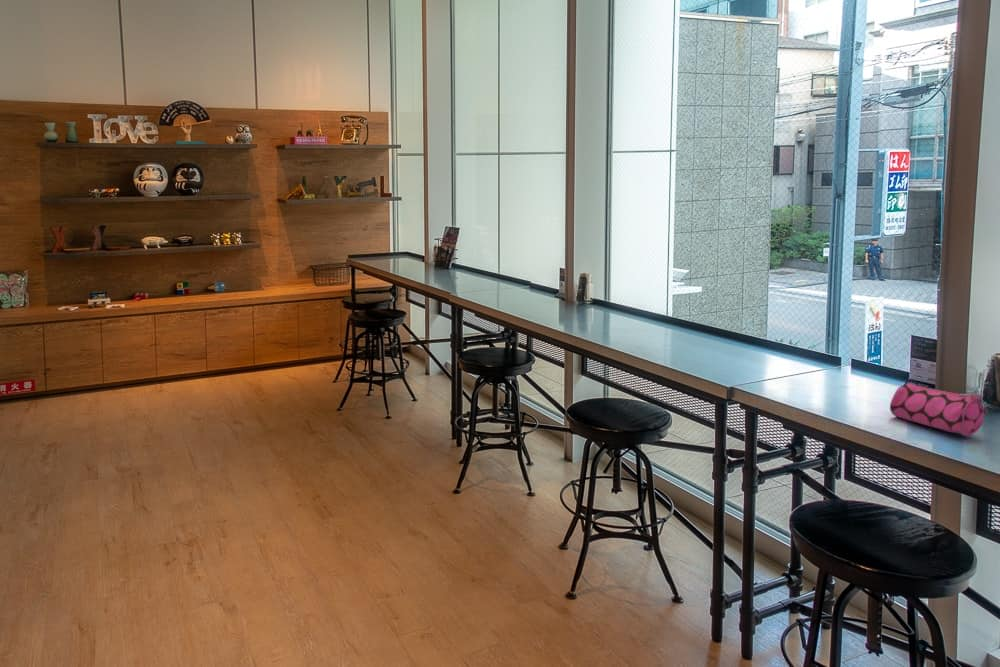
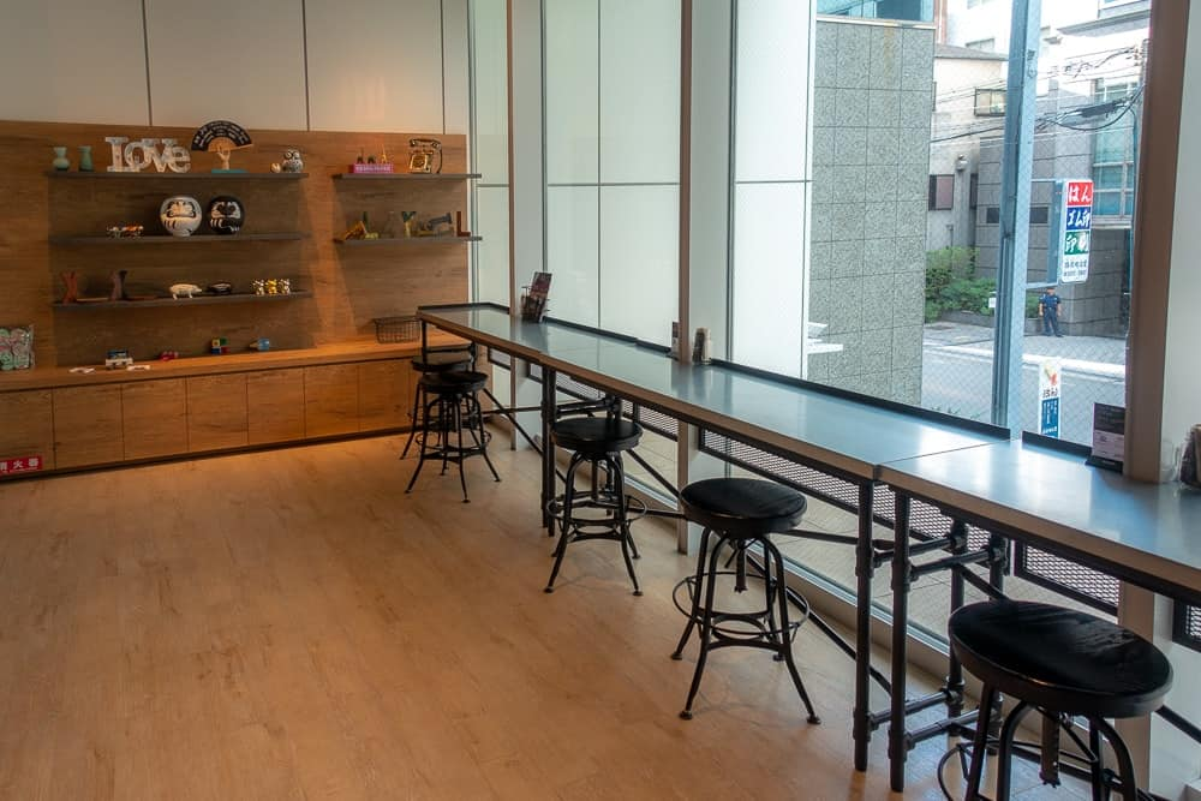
- pencil case (936, 406)
